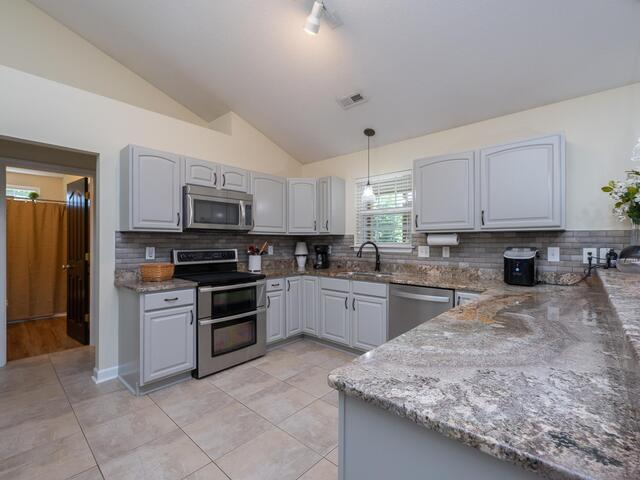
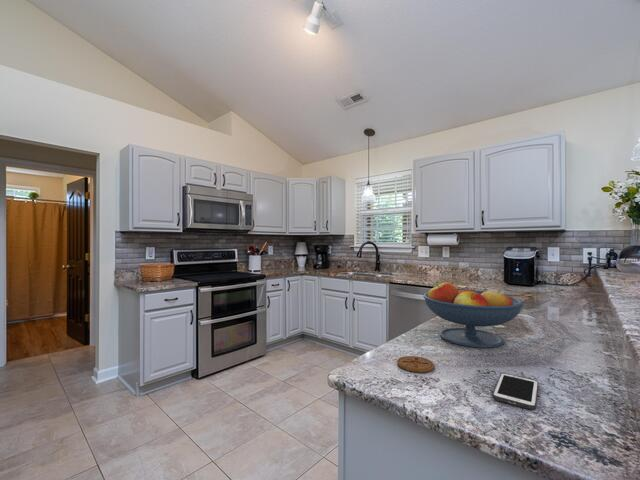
+ cell phone (516, 389)
+ coaster (415, 363)
+ fruit bowl (470, 310)
